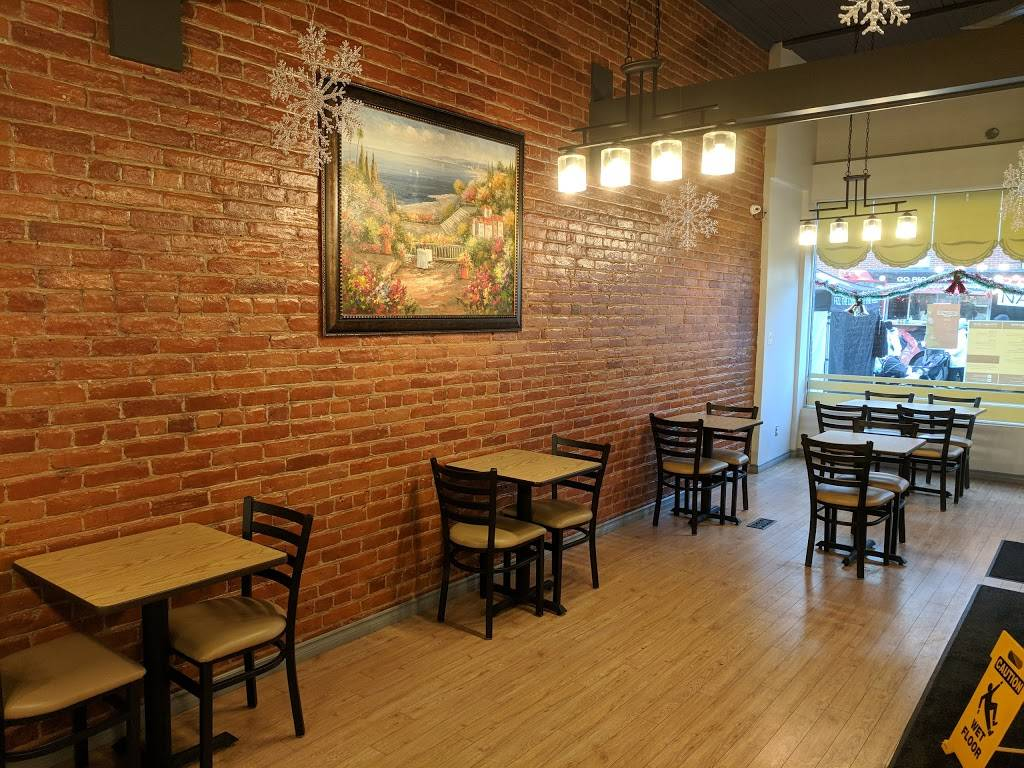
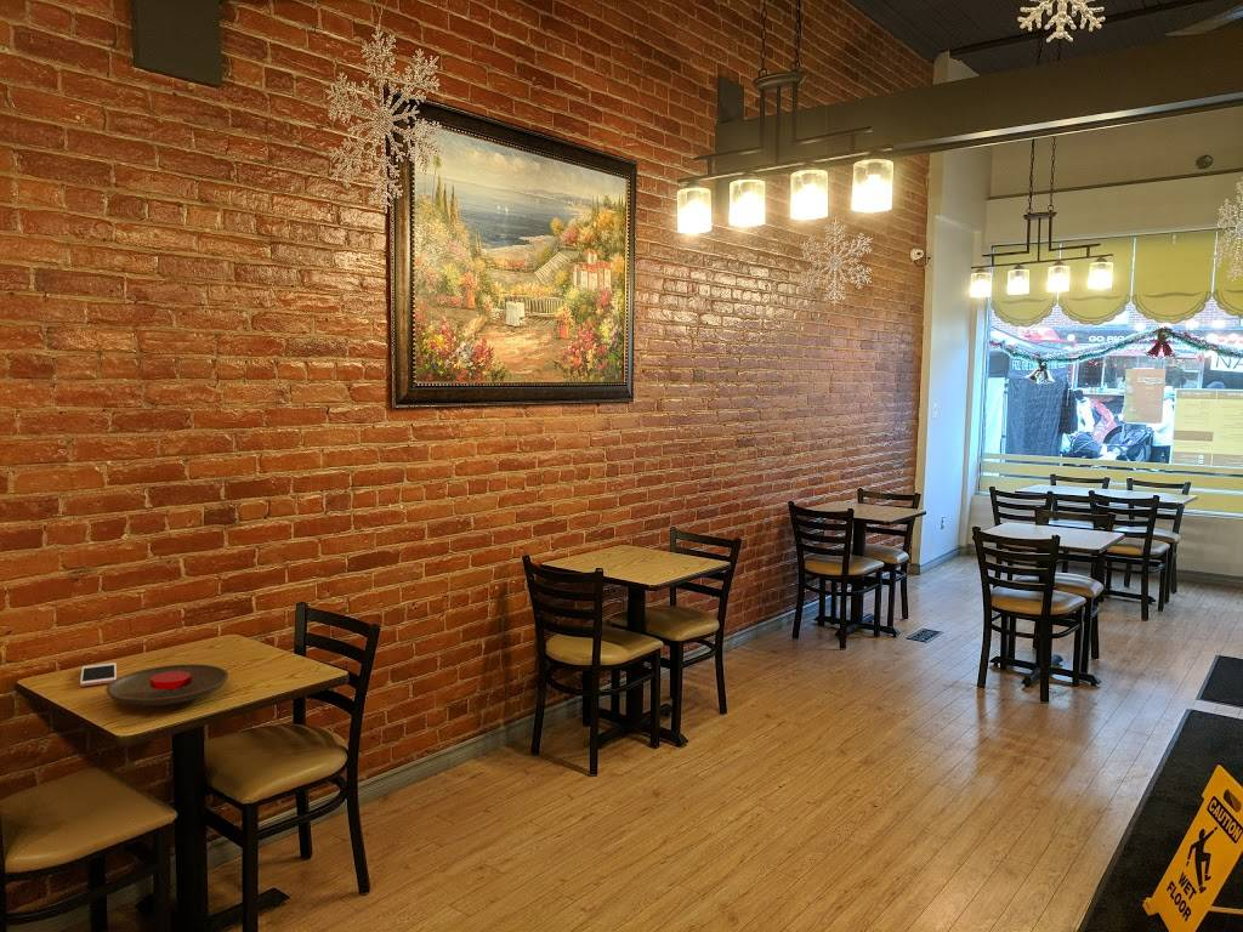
+ plate (169, 687)
+ cell phone (98, 674)
